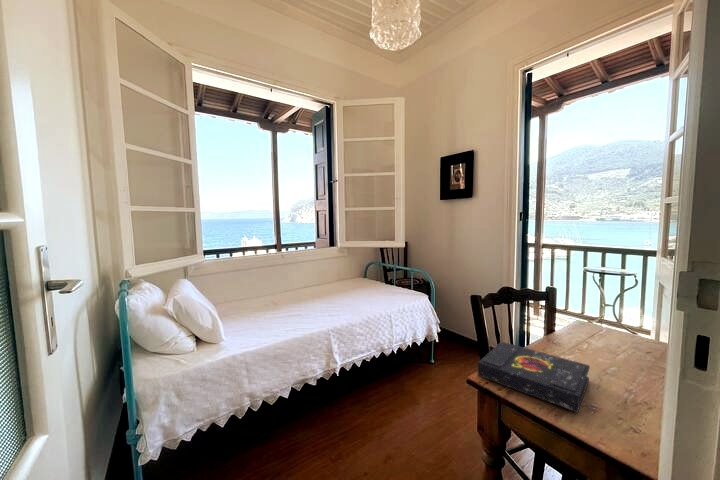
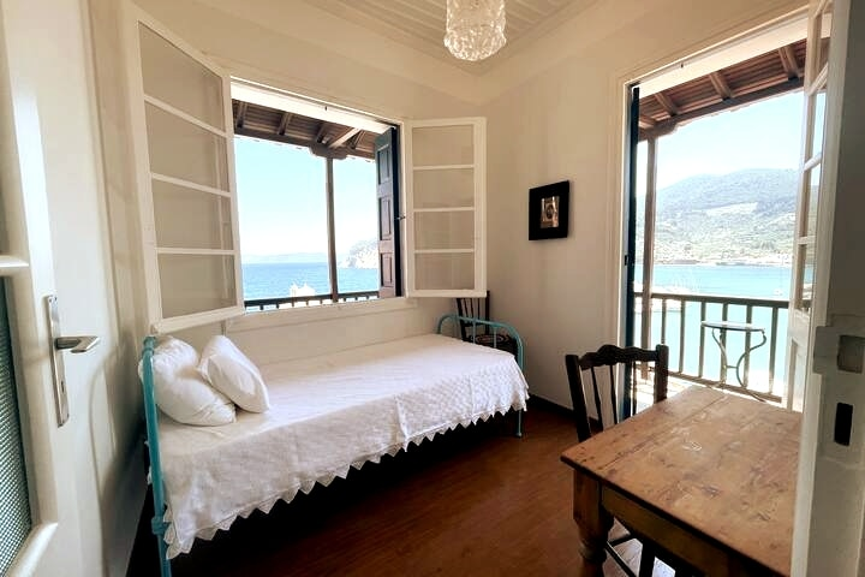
- book (532, 370)
